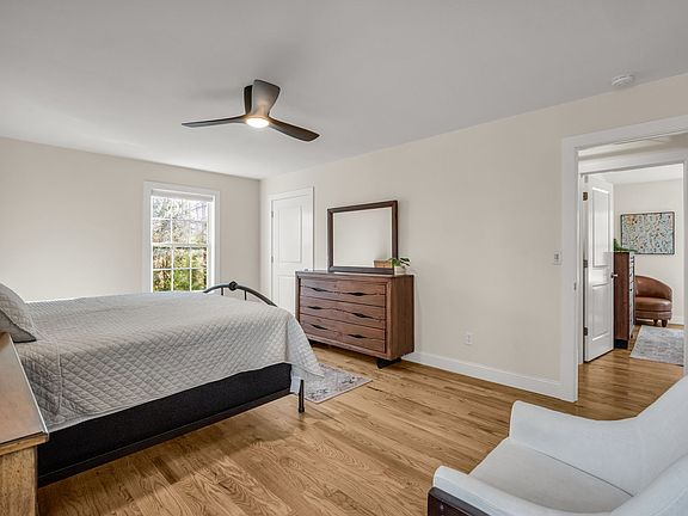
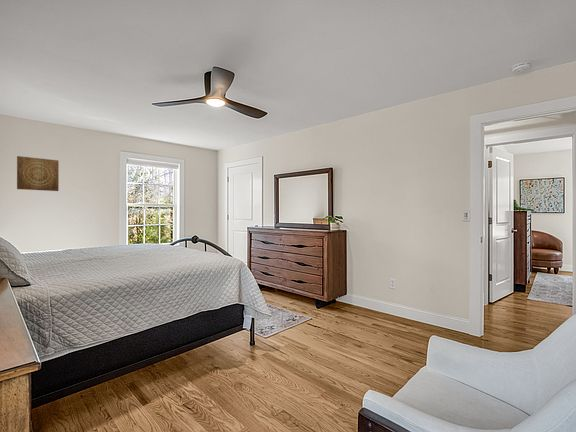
+ wall art (38, 174)
